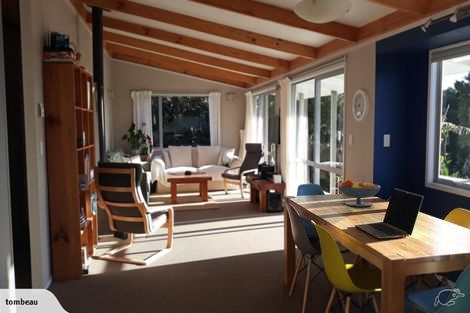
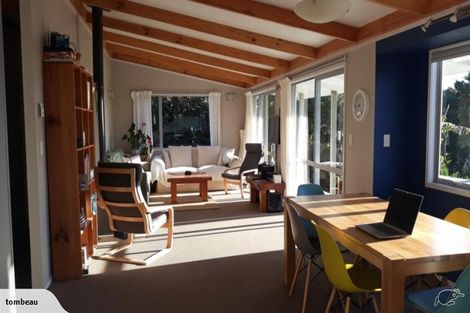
- fruit bowl (358, 191)
